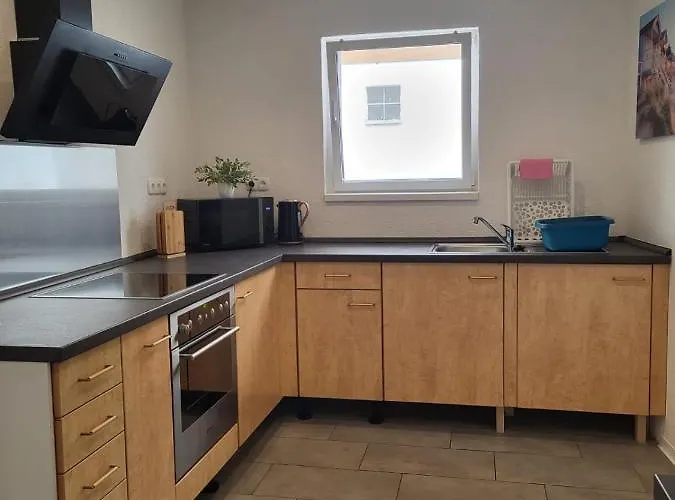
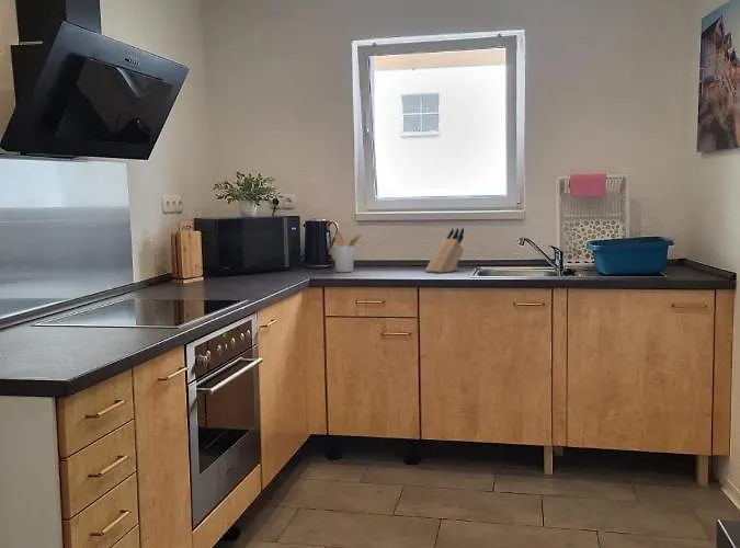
+ utensil holder (349, 252)
+ knife block (446, 249)
